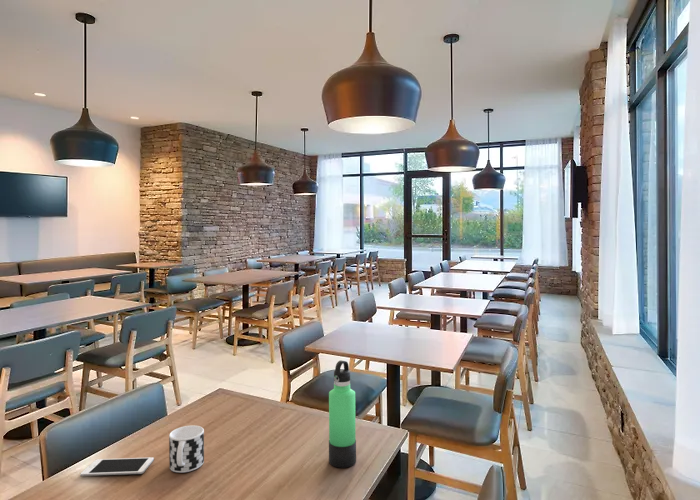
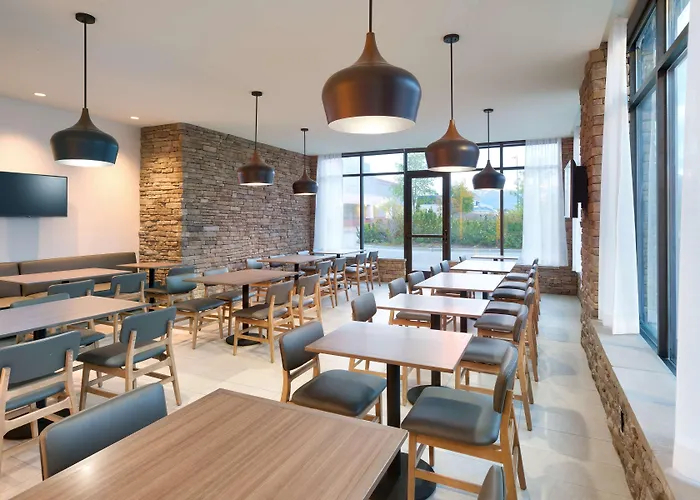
- cup (185, 450)
- cell phone (118, 466)
- thermos bottle (342, 410)
